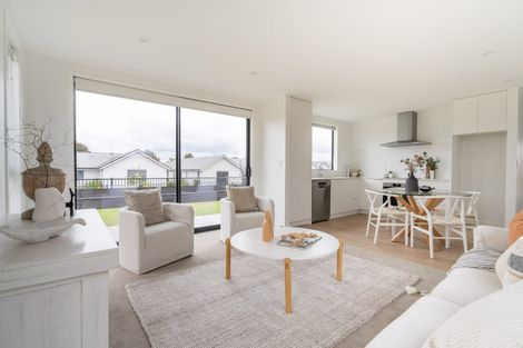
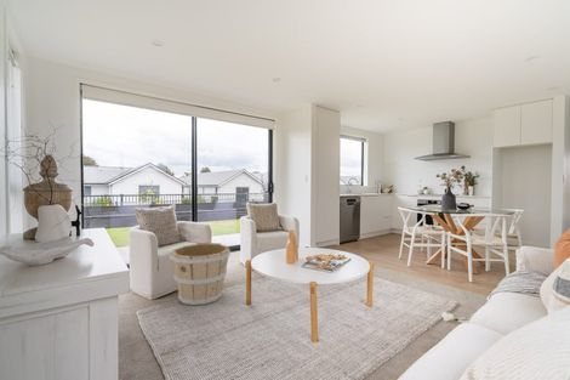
+ wooden bucket (200, 272)
